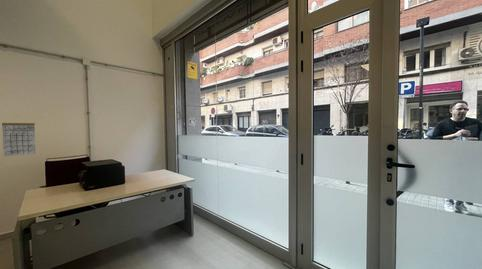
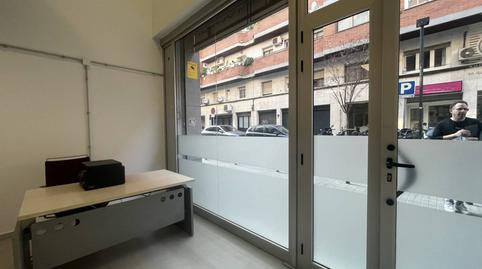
- calendar (19, 135)
